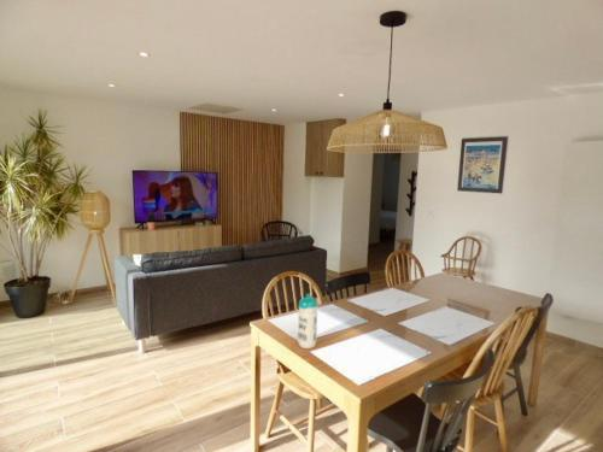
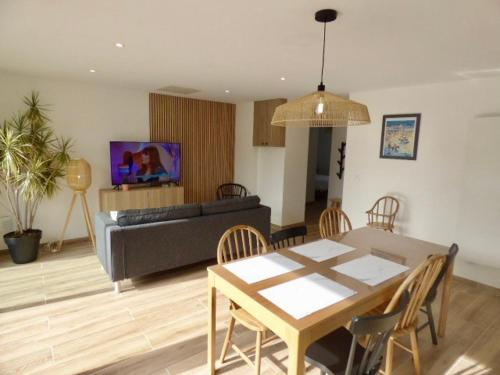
- water bottle (308, 319)
